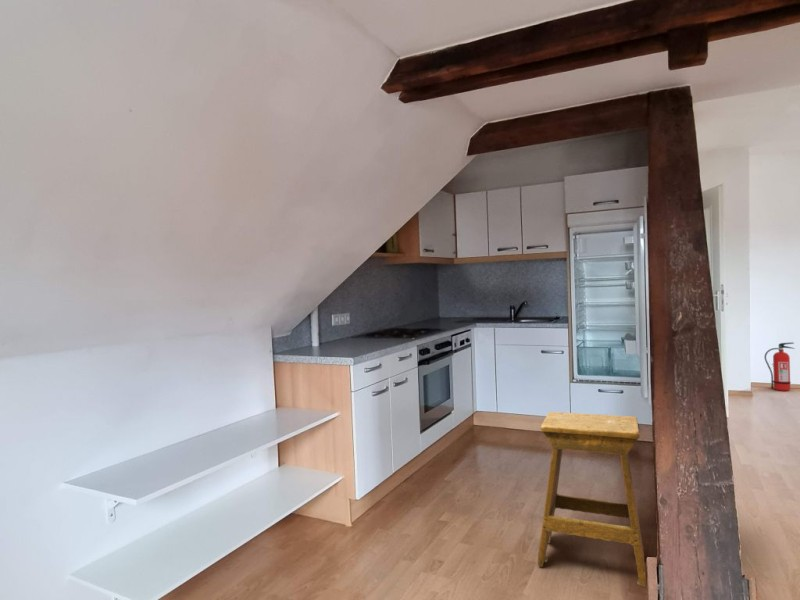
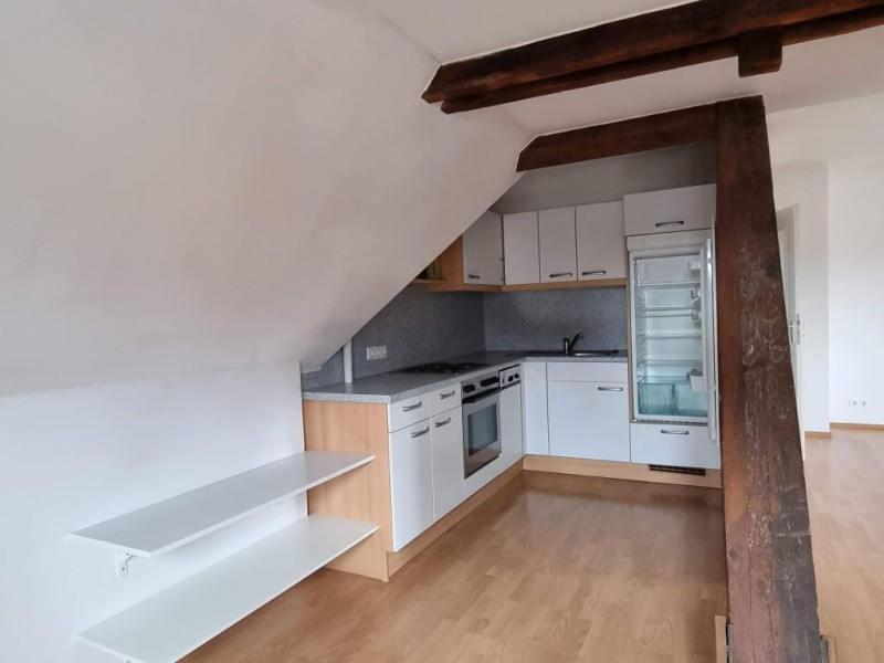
- stool (588, 498)
- fire extinguisher (779, 366)
